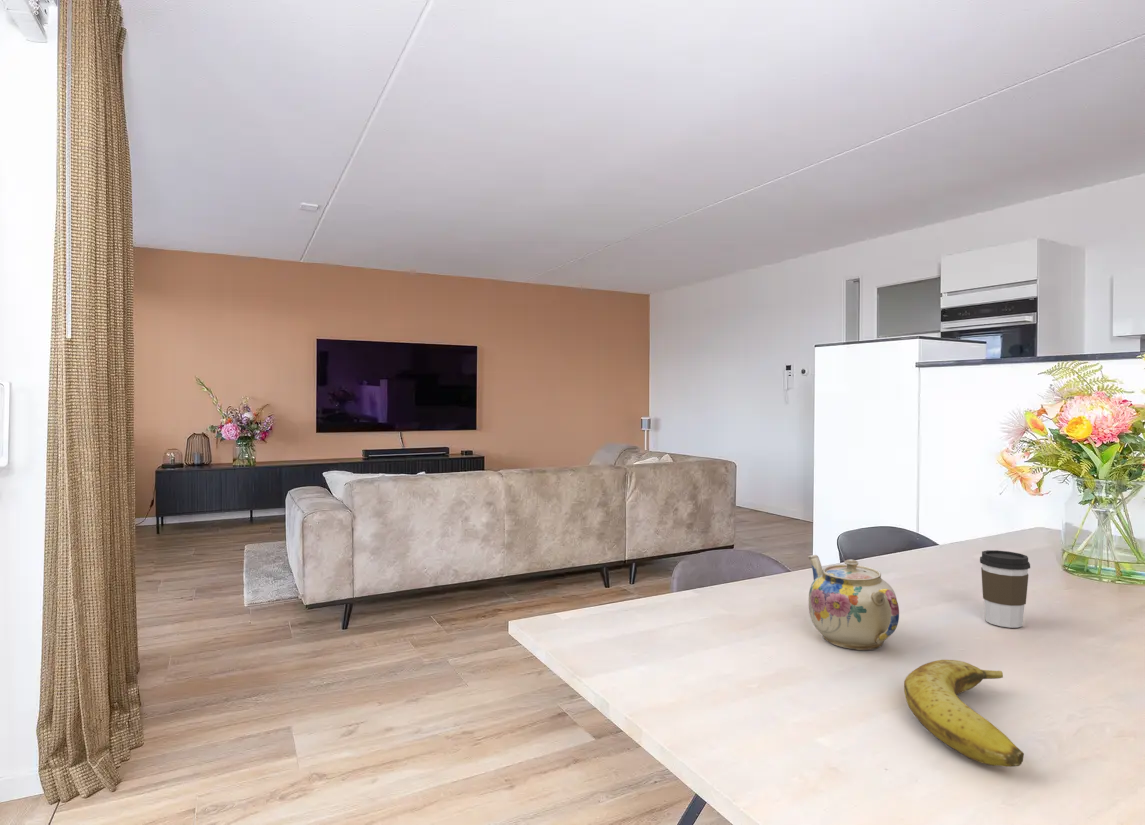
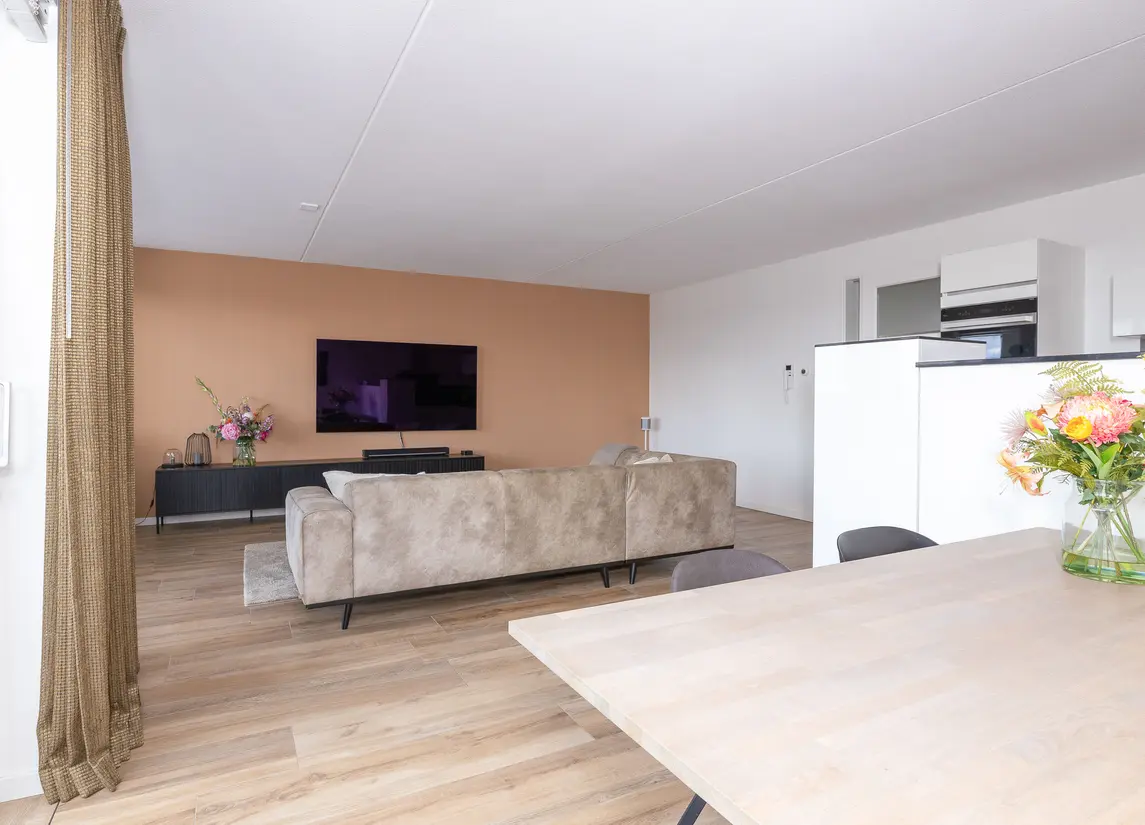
- coffee cup (1004, 588)
- teapot (848, 598)
- banana (969, 707)
